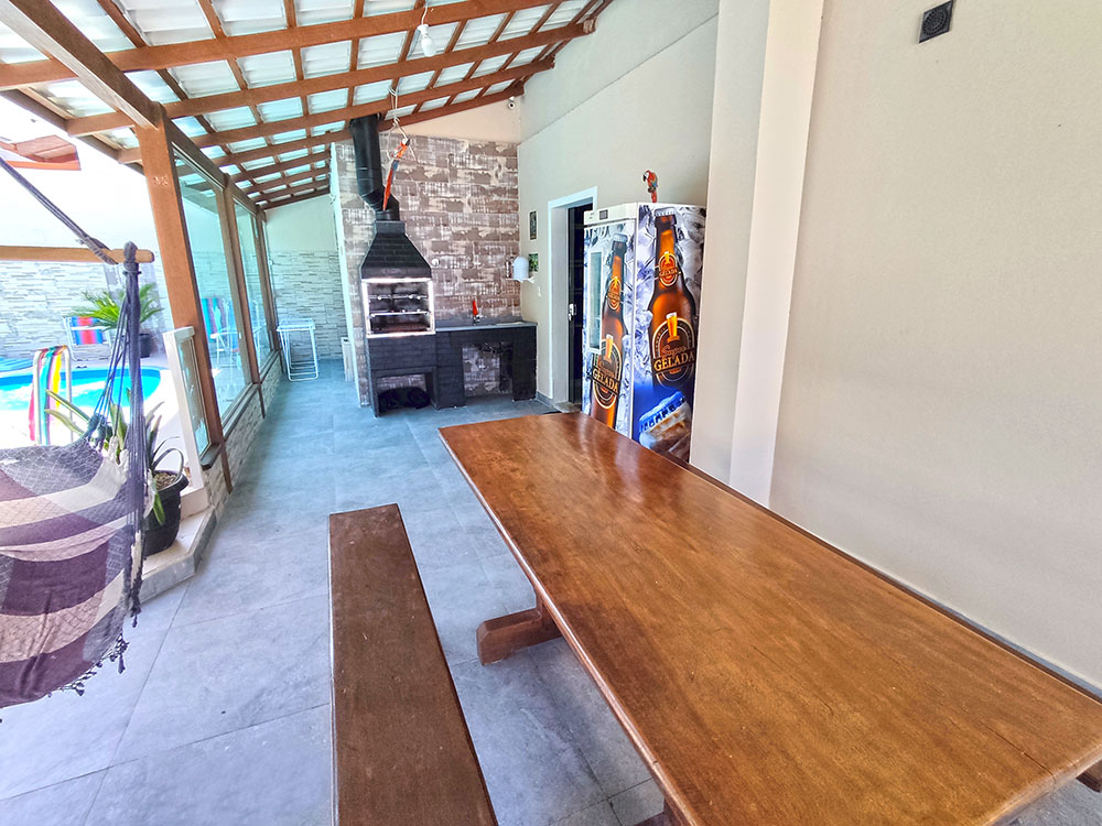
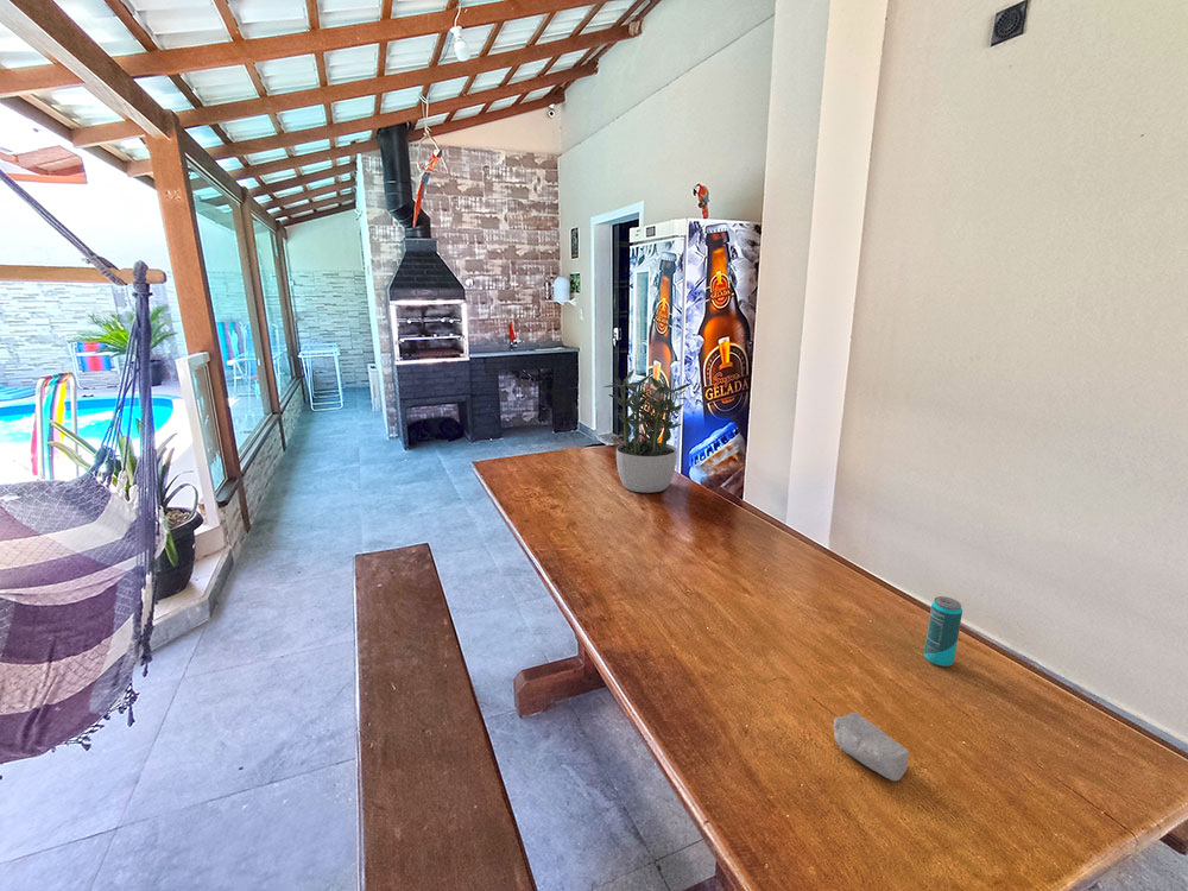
+ beverage can (942, 631)
+ soap bar (870, 742)
+ potted plant (645, 428)
